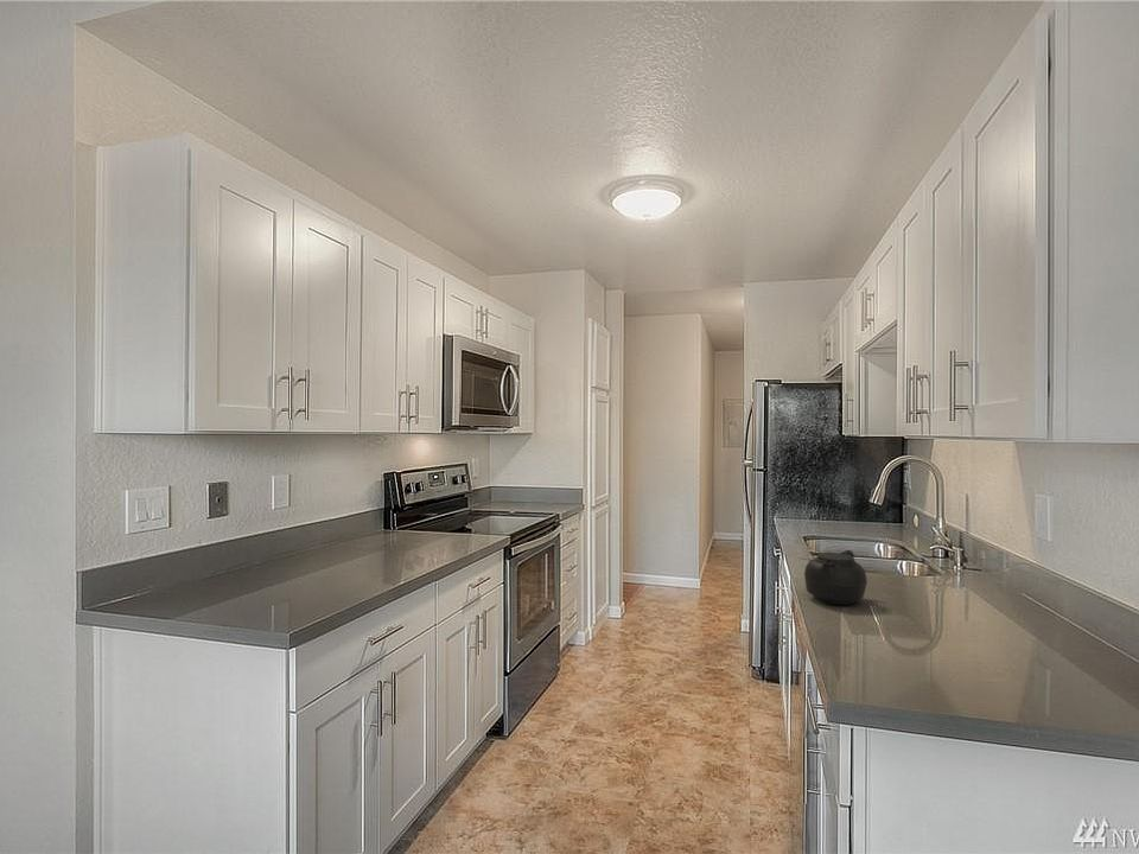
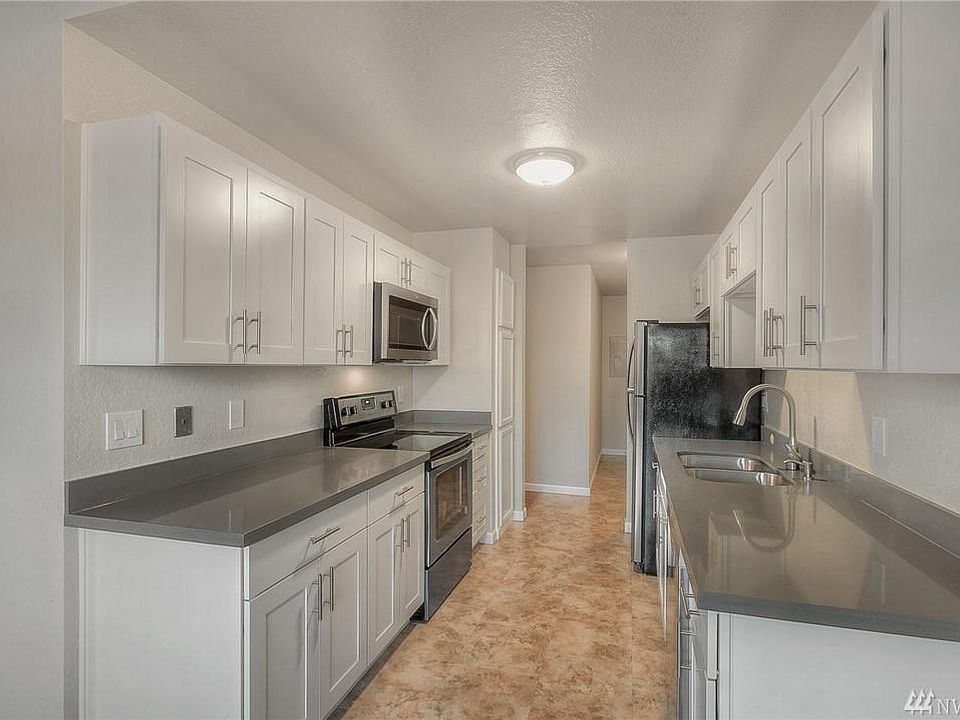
- teapot (836, 576)
